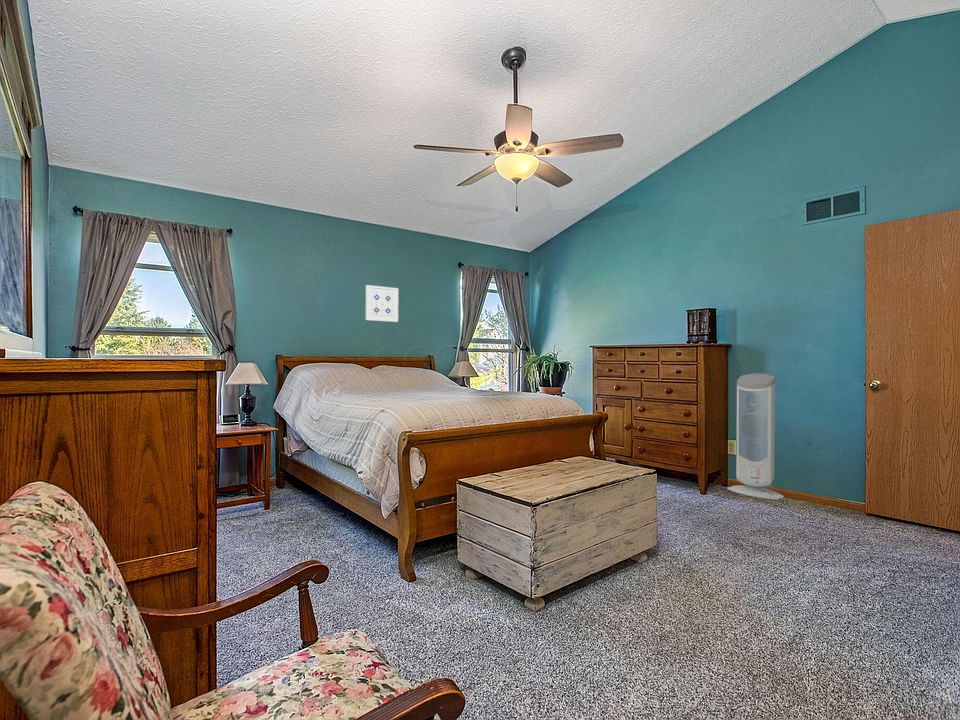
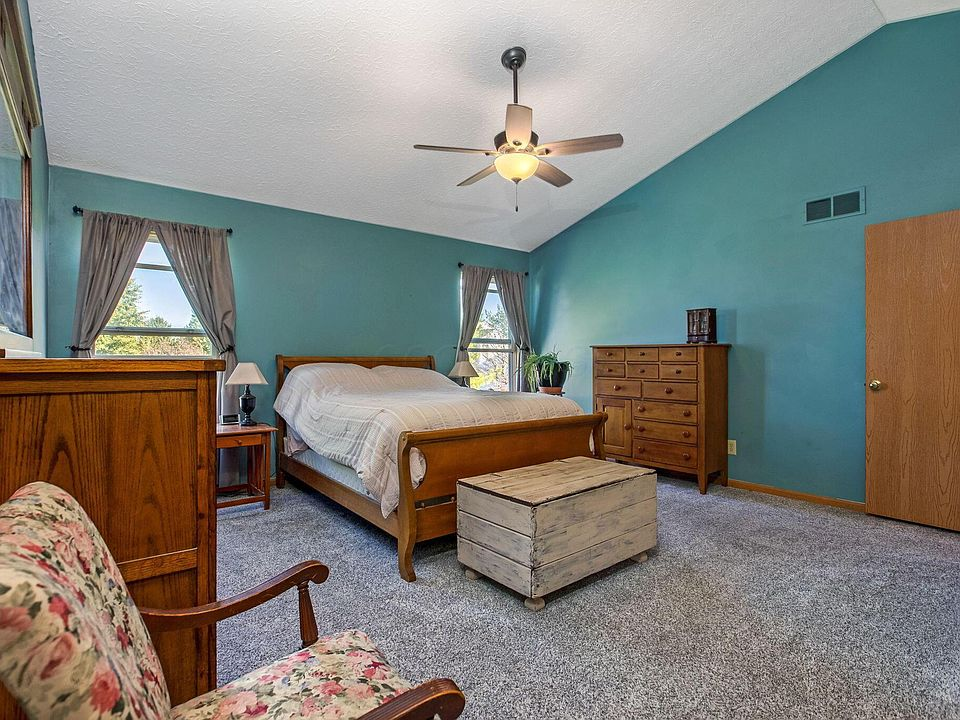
- wall art (382, 303)
- air purifier (755, 433)
